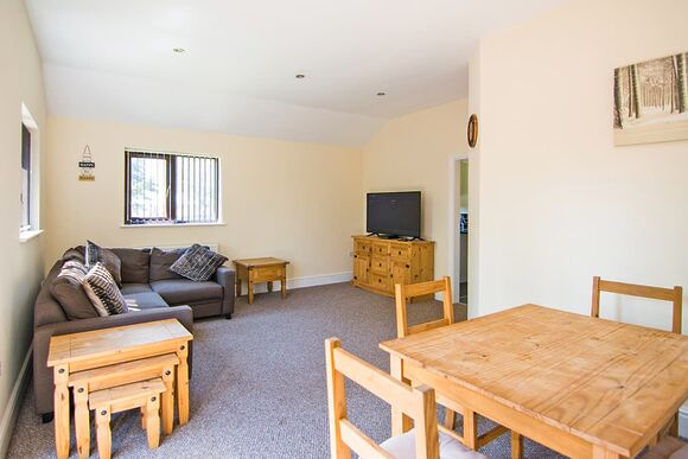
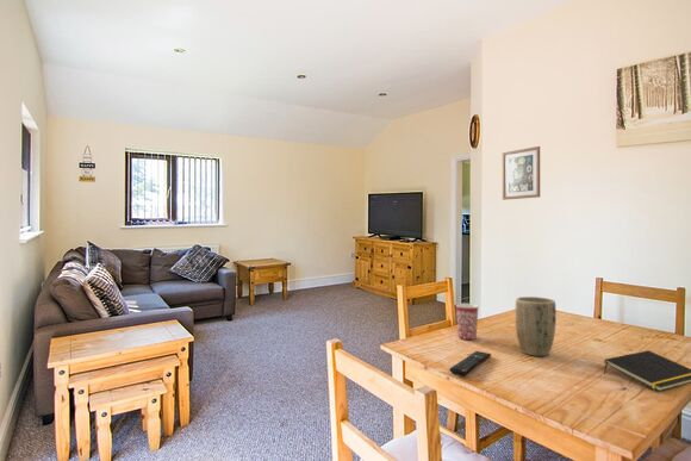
+ mug (468, 320)
+ wall art (519, 174)
+ plant pot (535, 325)
+ remote control (471, 362)
+ notepad (653, 368)
